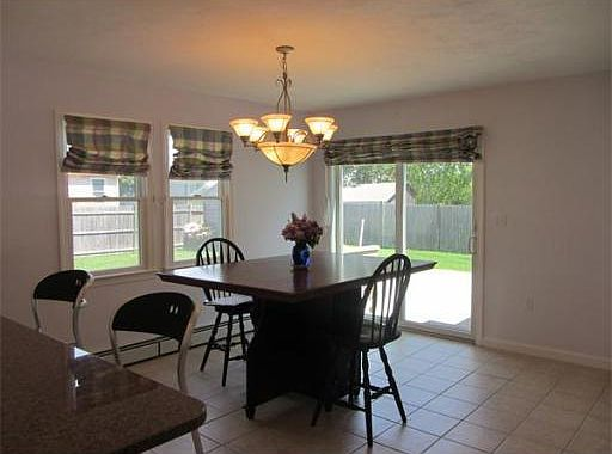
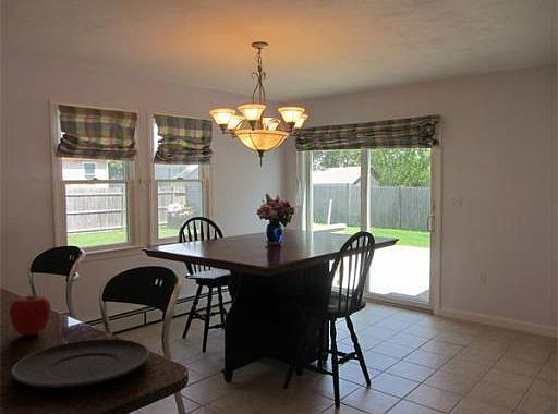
+ plate (84, 363)
+ apple (31, 314)
